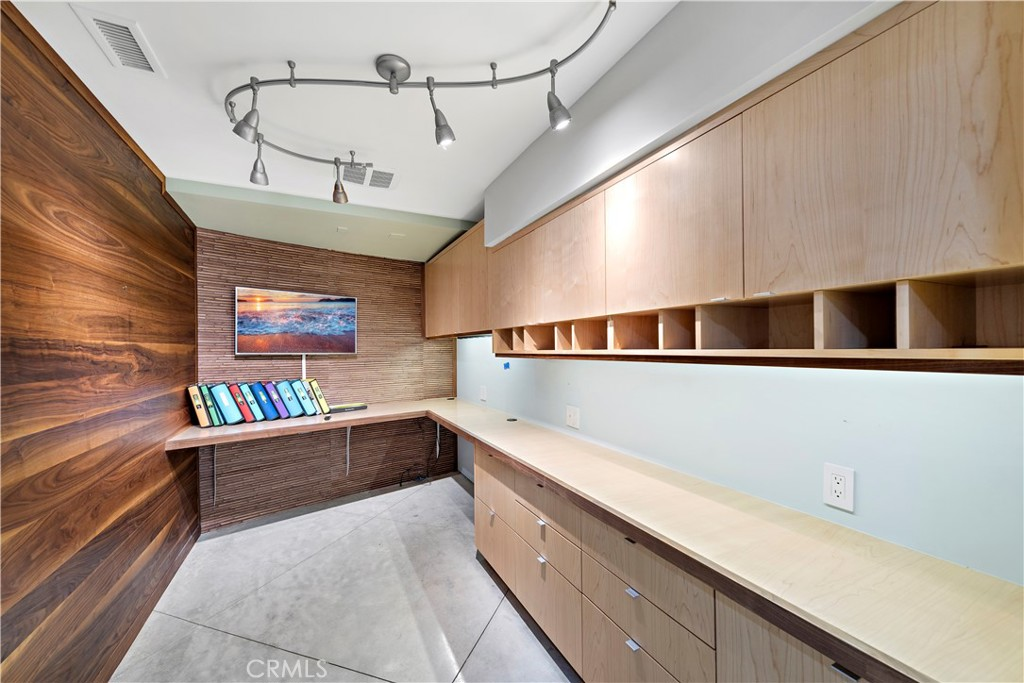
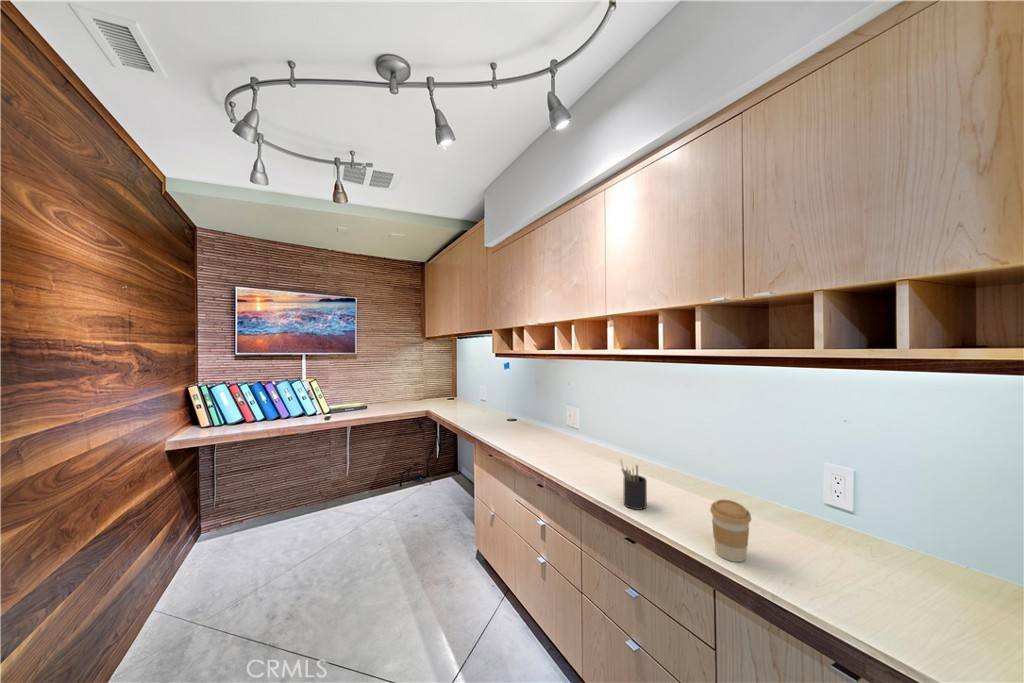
+ coffee cup (730, 529)
+ pen holder (633, 482)
